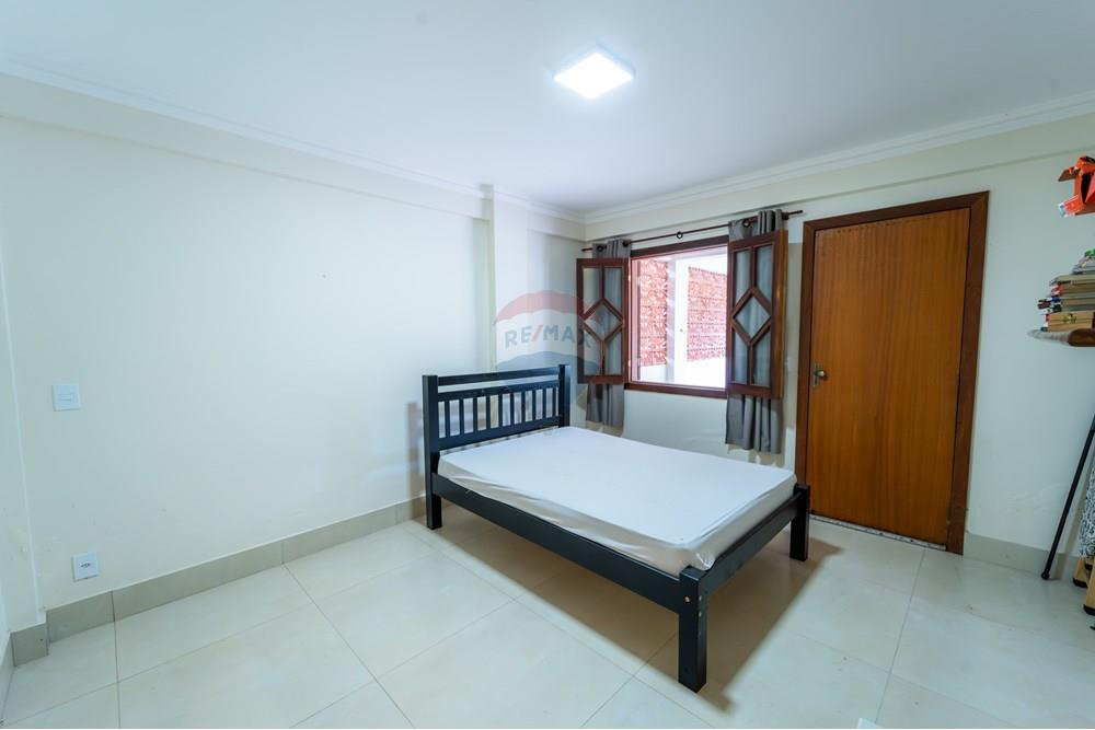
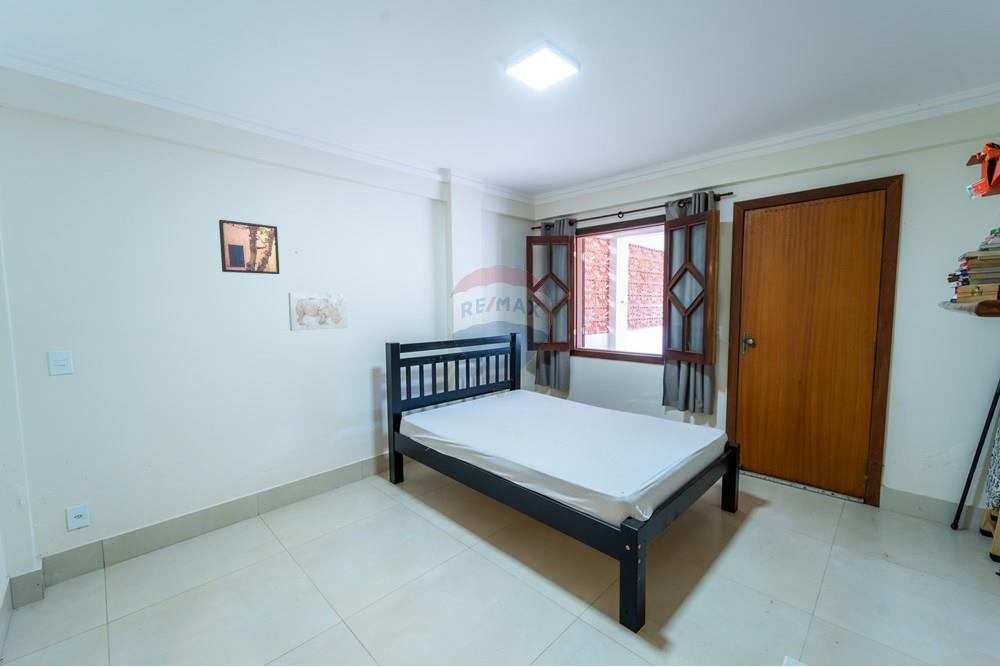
+ wall art (319, 311)
+ wall art (250, 248)
